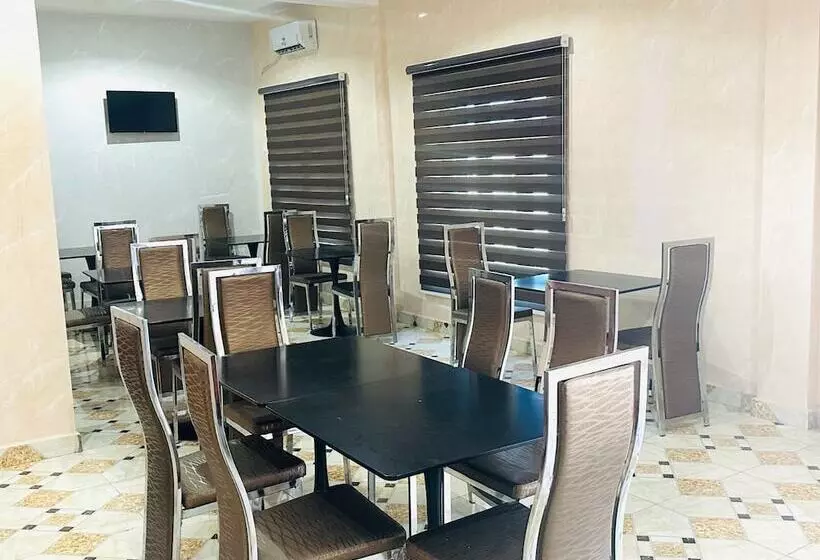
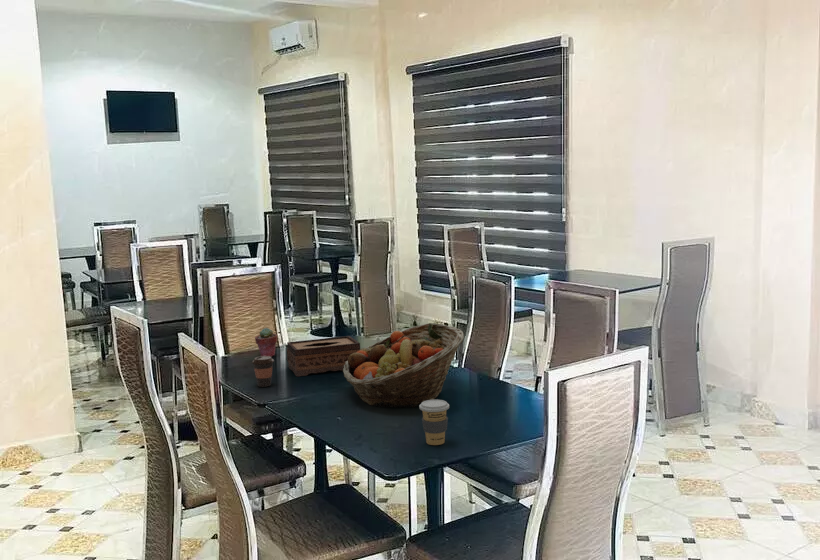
+ coffee cup (434, 422)
+ tissue box (323, 355)
+ coffee cup (263, 371)
+ fruit basket (403, 363)
+ potted succulent (266, 341)
